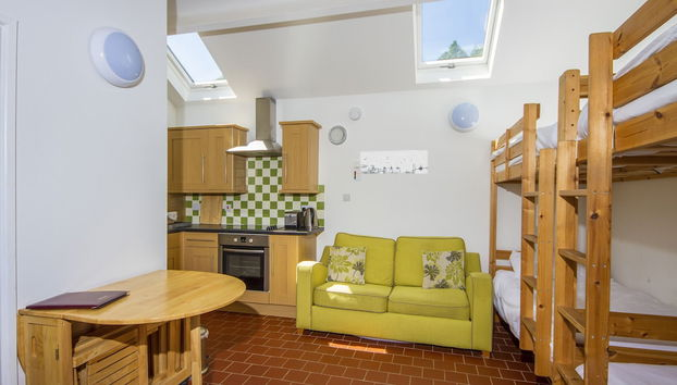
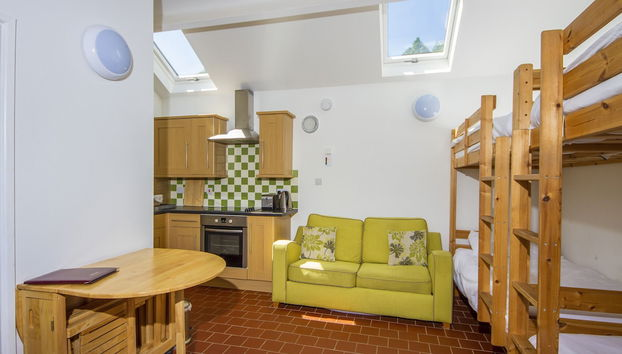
- wall art (393, 162)
